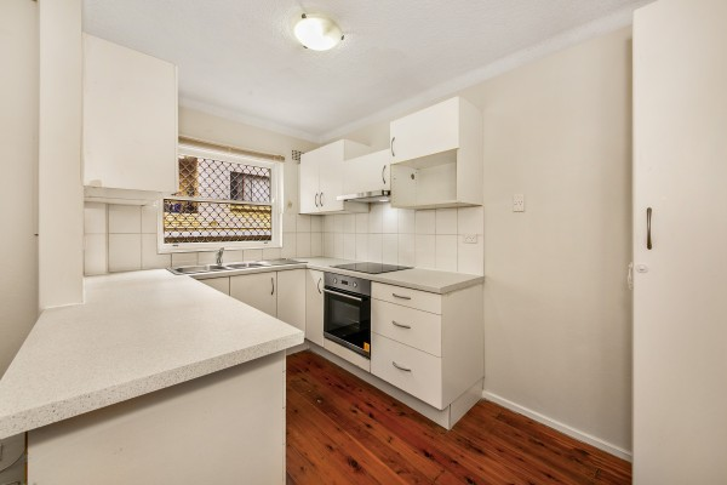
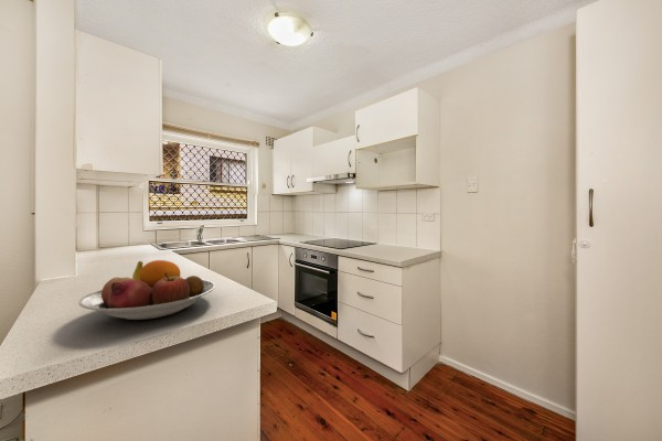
+ fruit bowl (154, 286)
